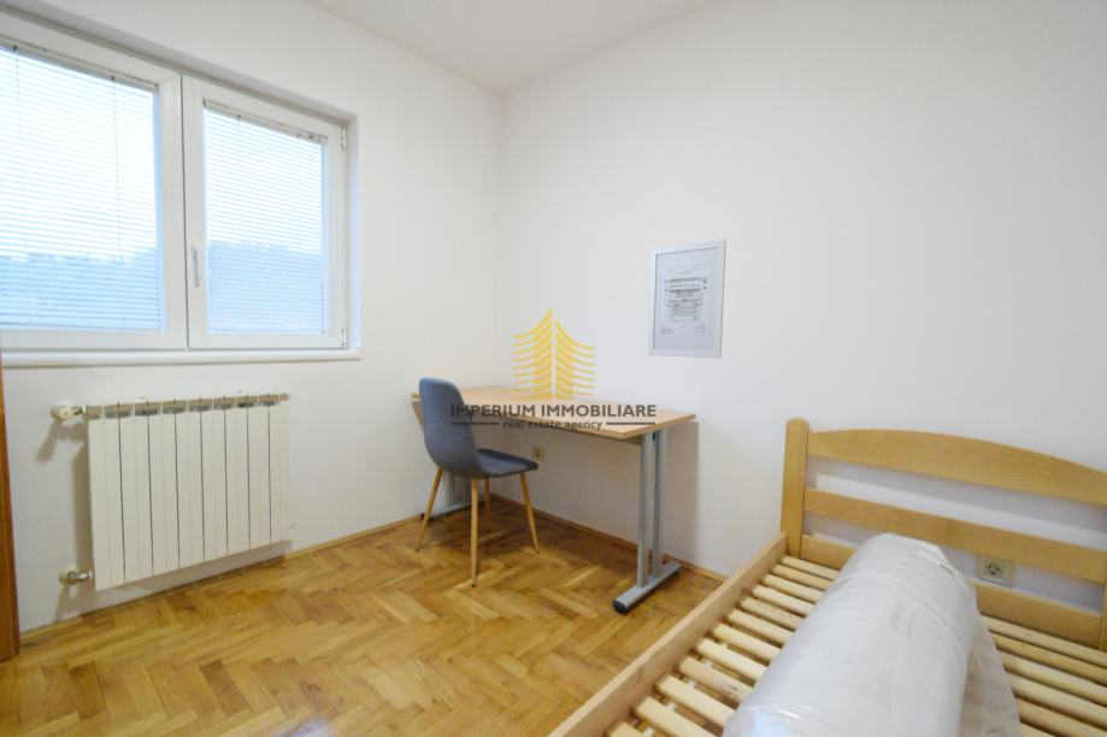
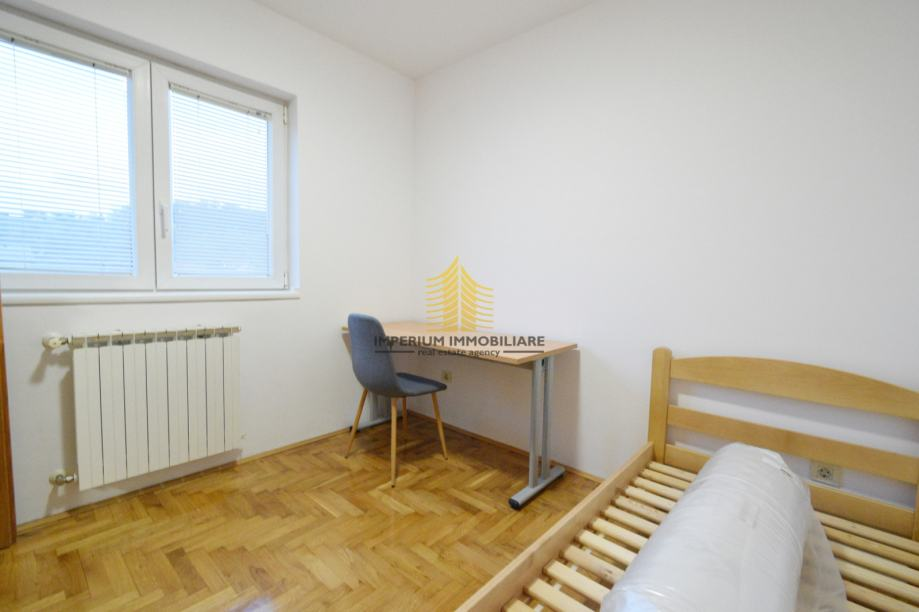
- wall art (684, 301)
